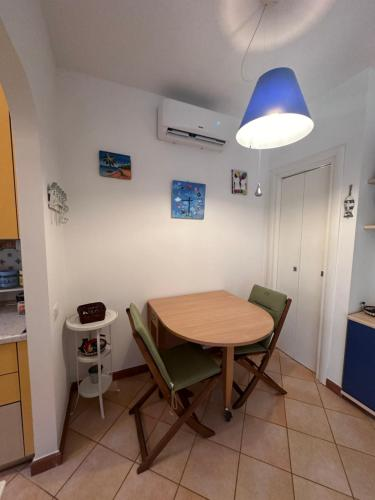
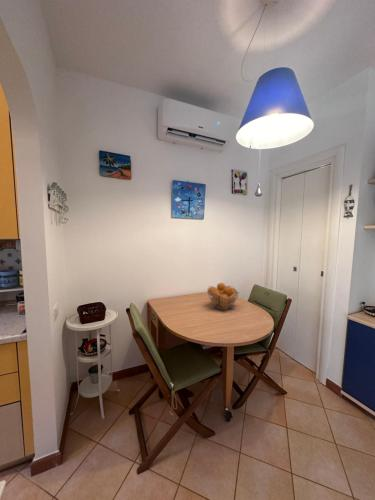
+ fruit basket (222, 295)
